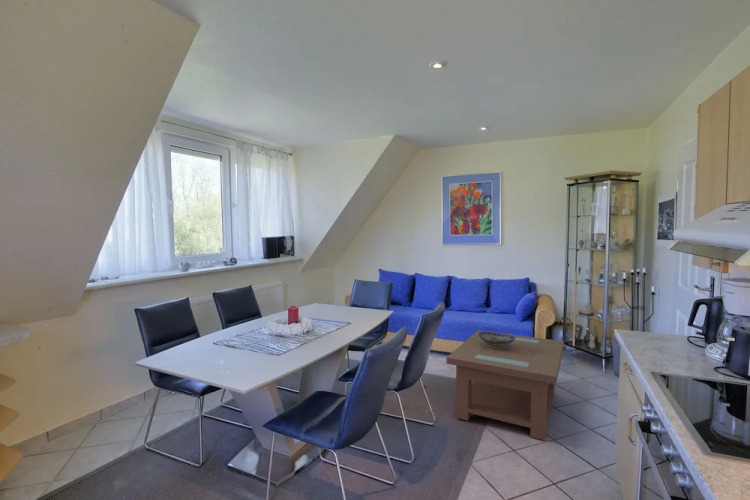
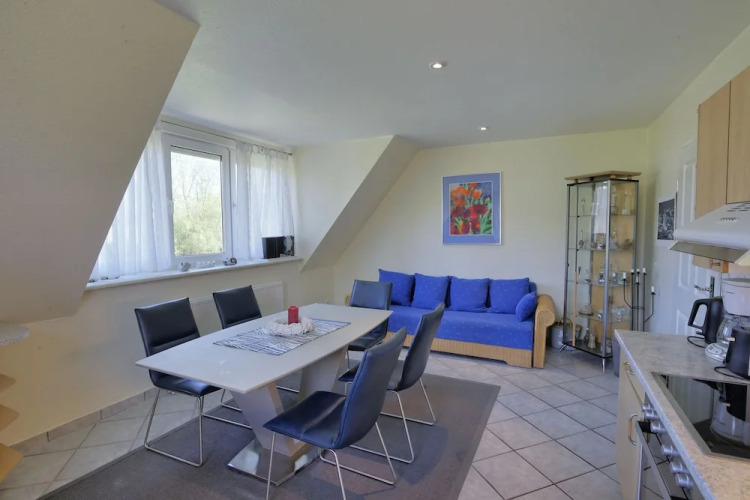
- coffee table (509, 376)
- decorative bowl (496, 341)
